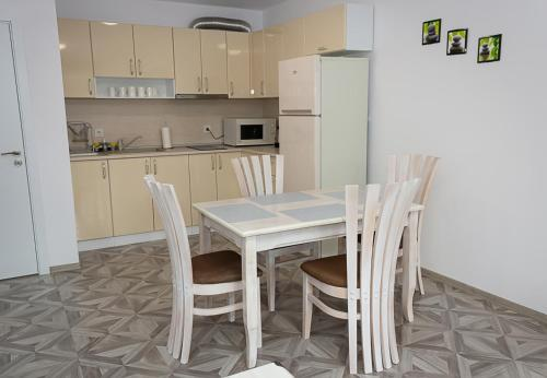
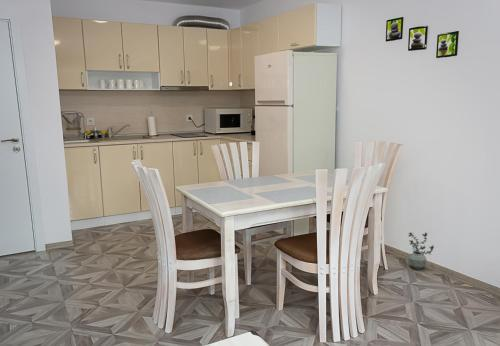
+ potted plant (420, 251)
